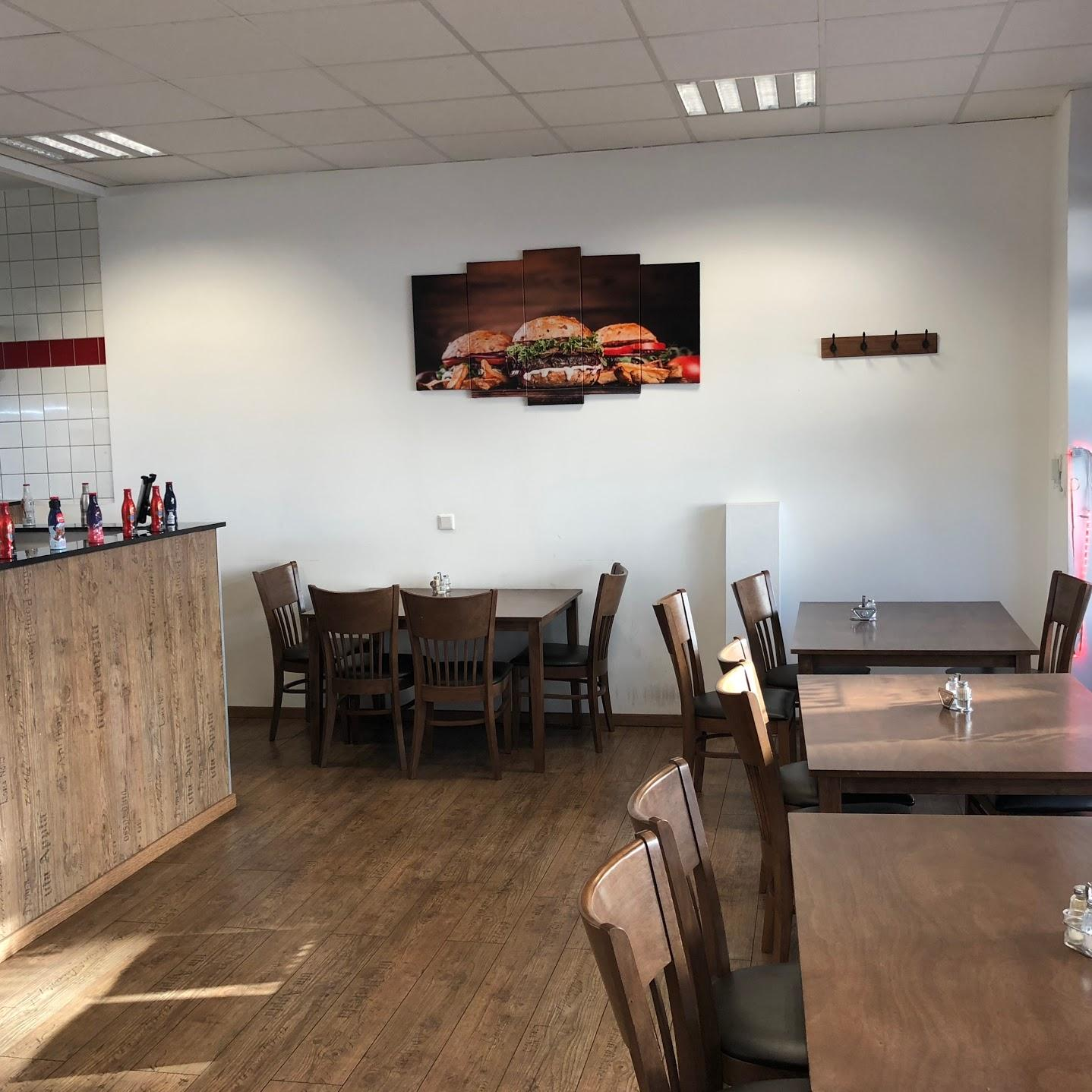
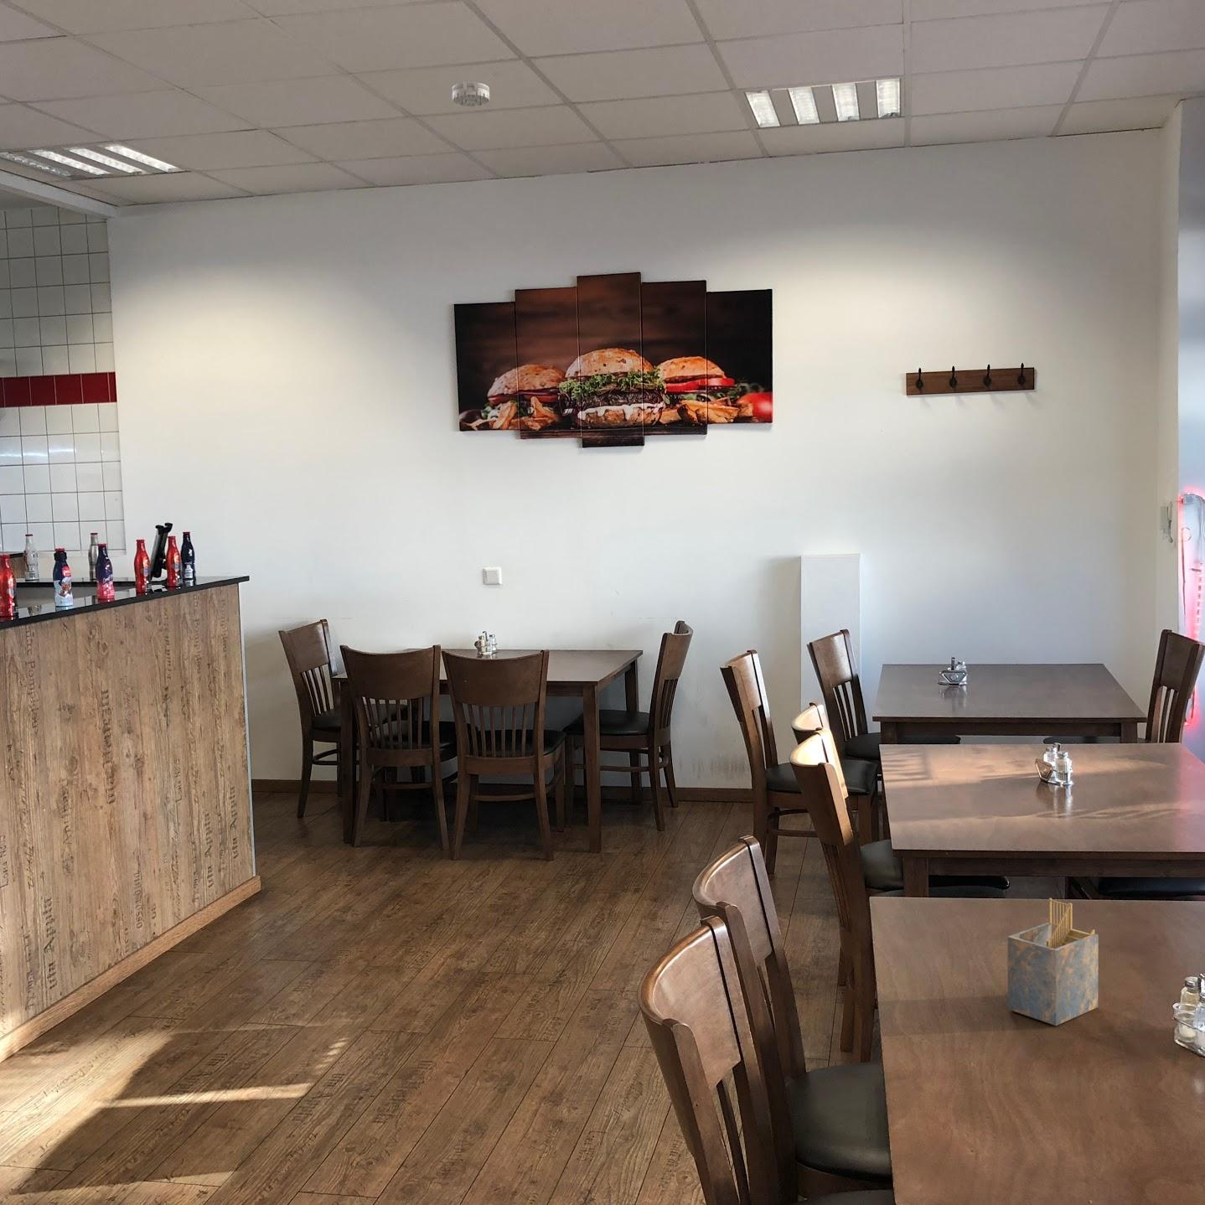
+ napkin holder (1053, 959)
+ smoke detector (470, 93)
